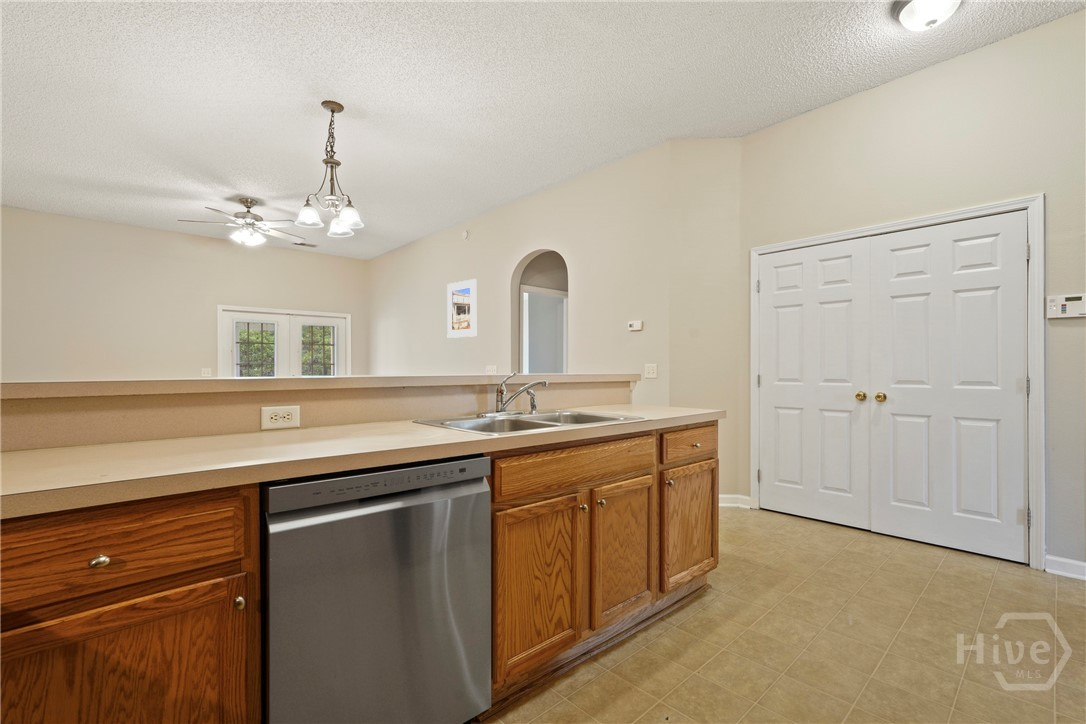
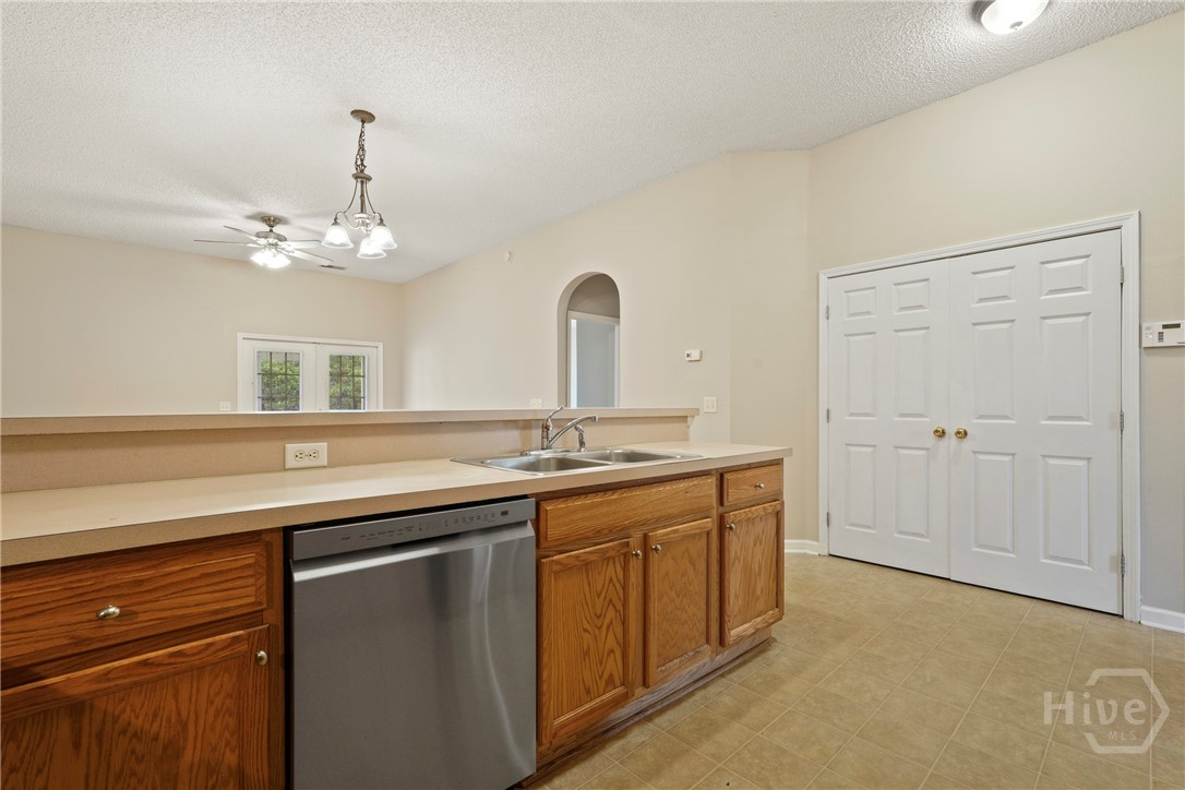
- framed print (461, 309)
